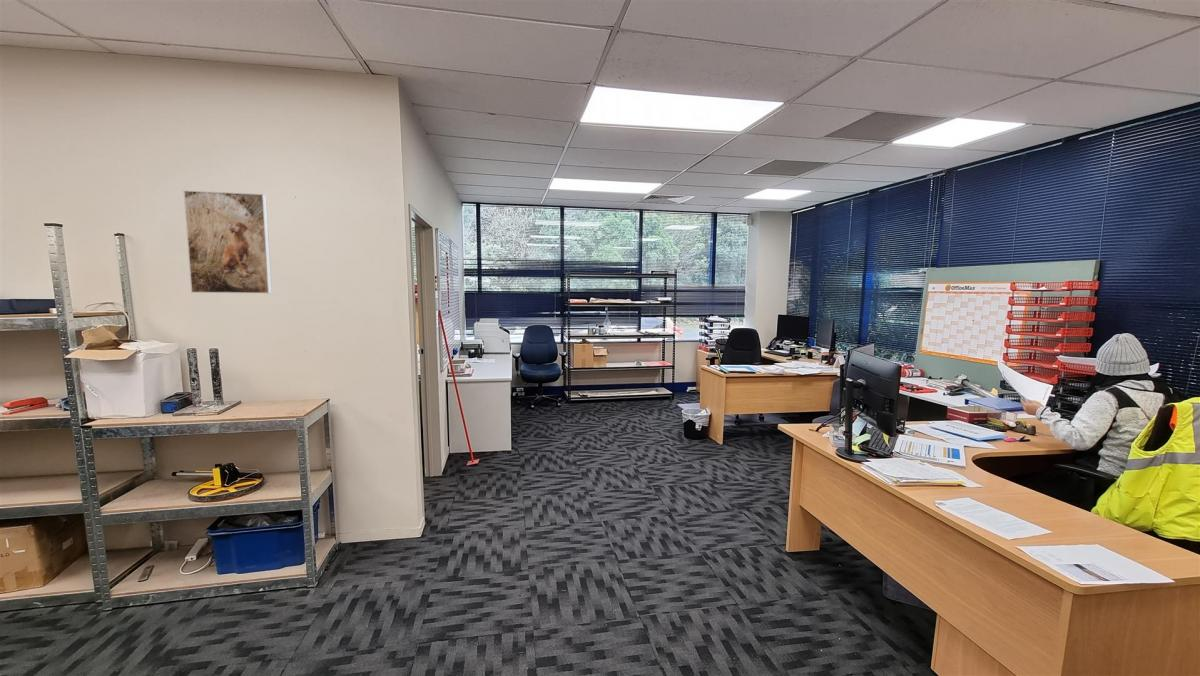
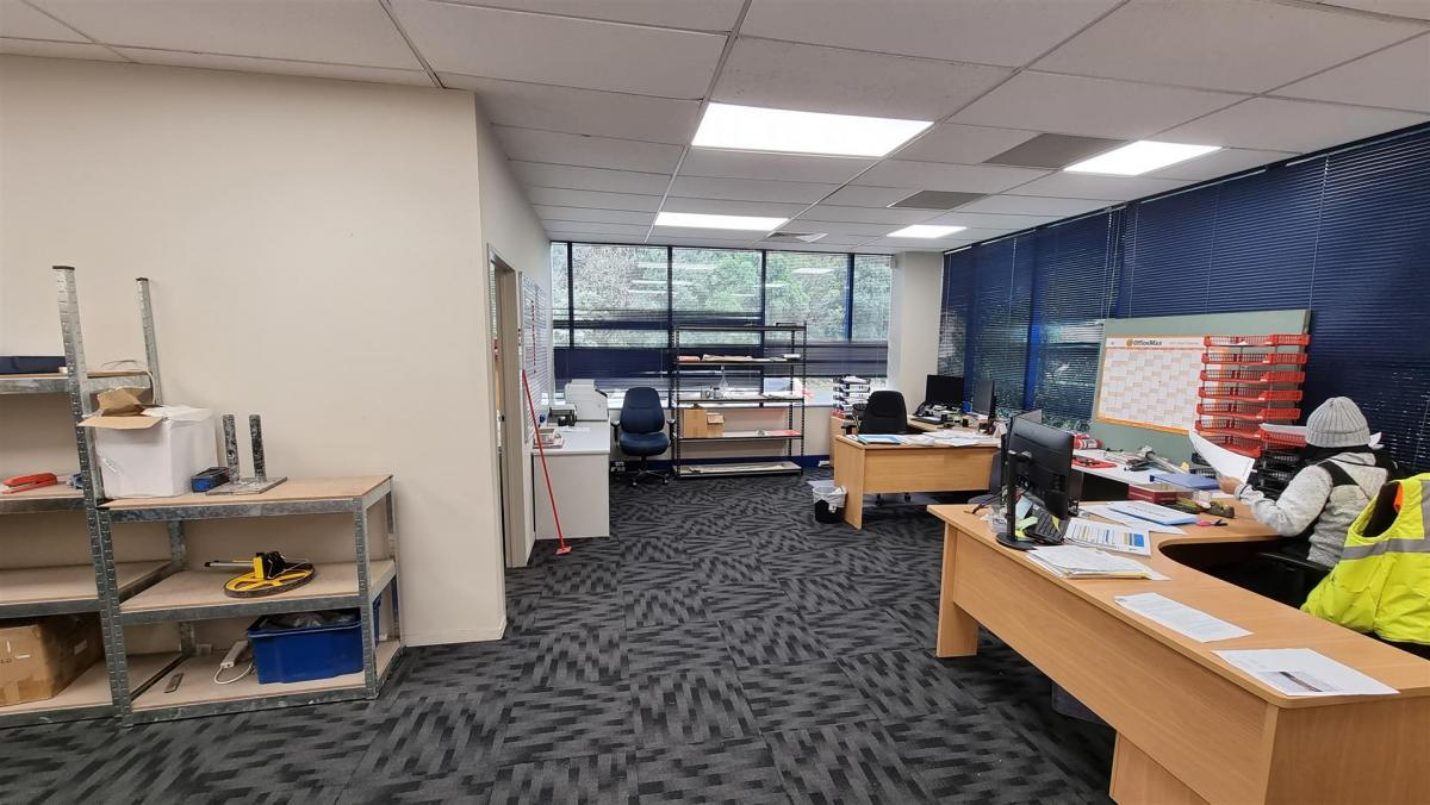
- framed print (229, 243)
